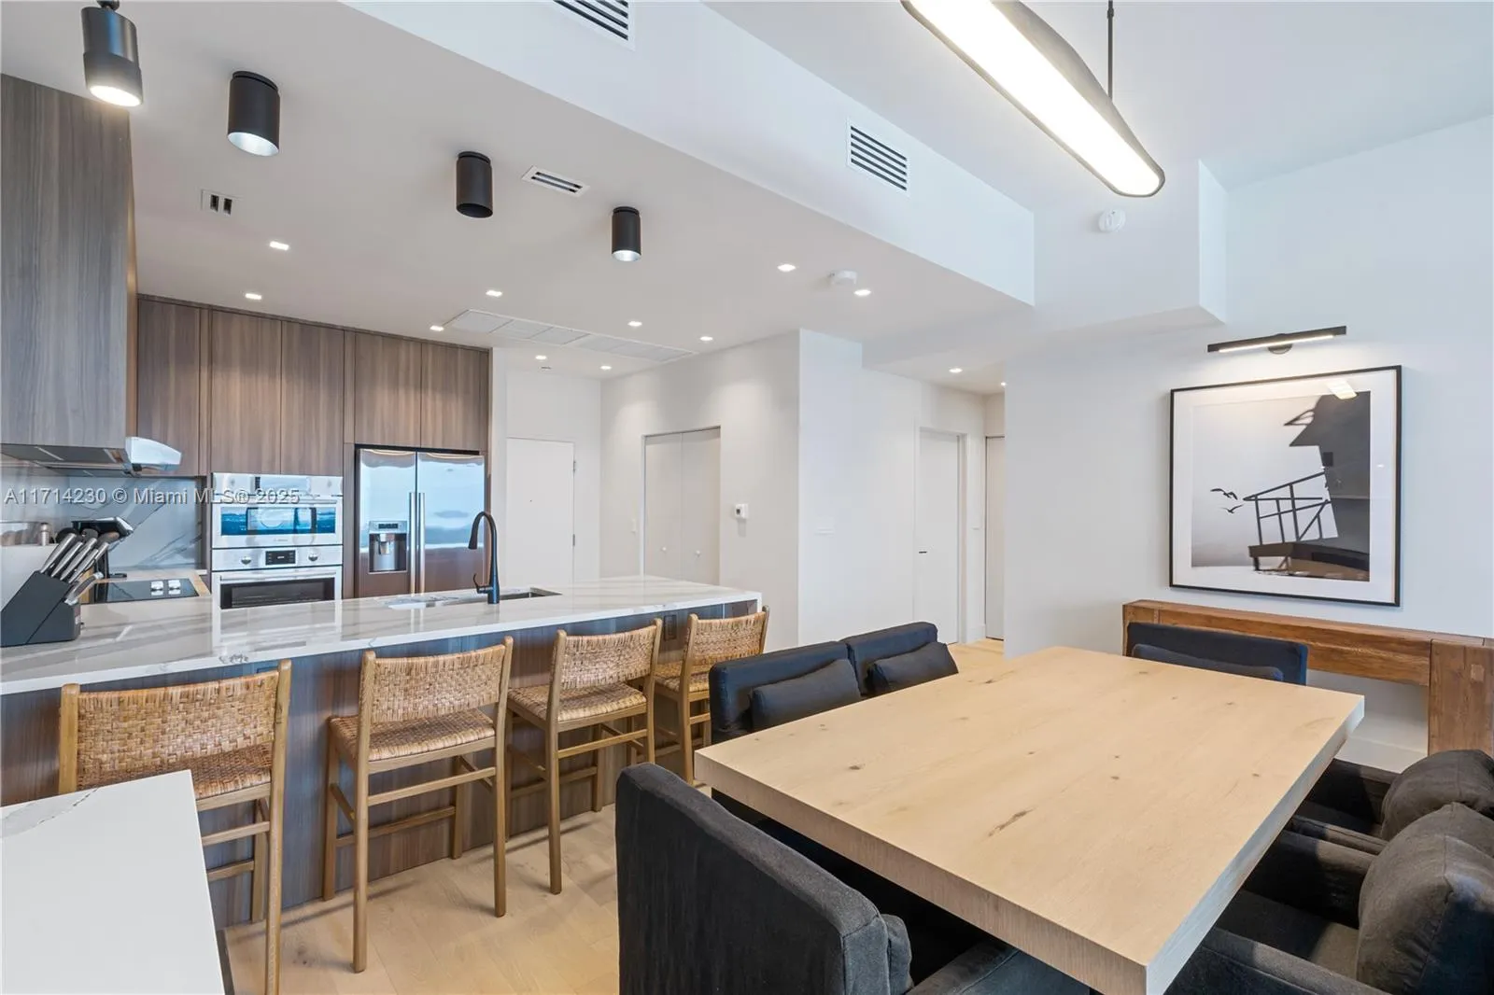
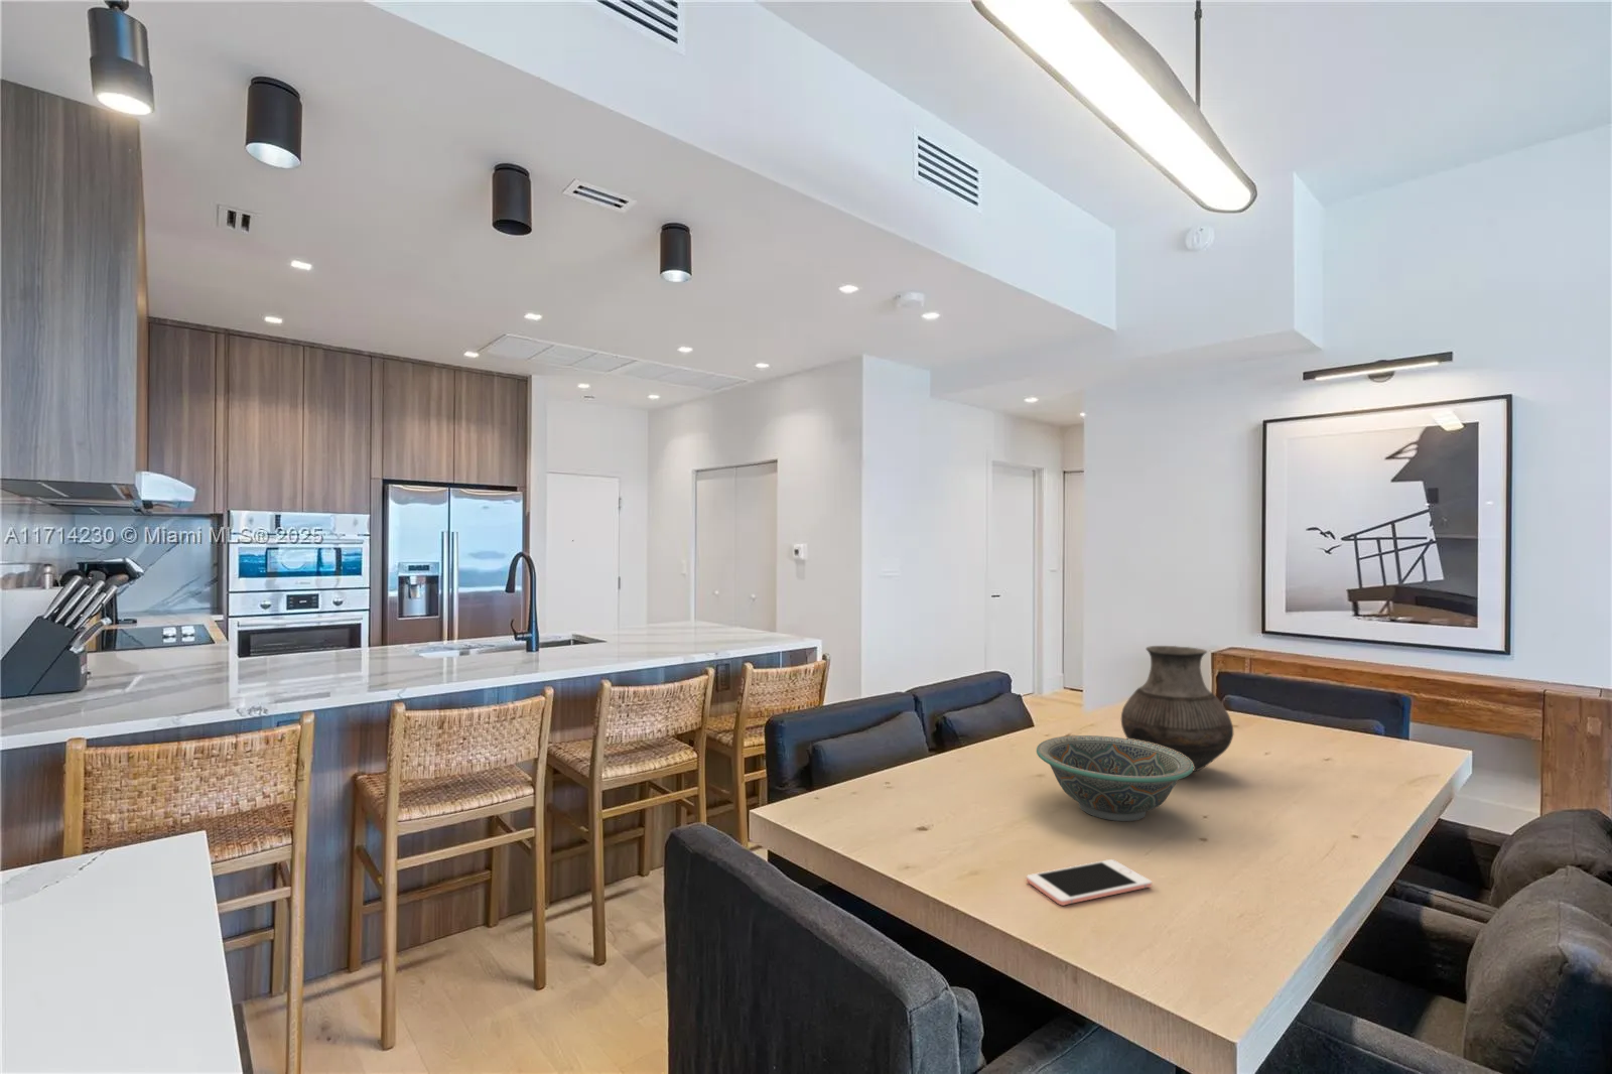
+ decorative bowl (1111, 782)
+ cell phone (1088, 881)
+ vase (1175, 710)
